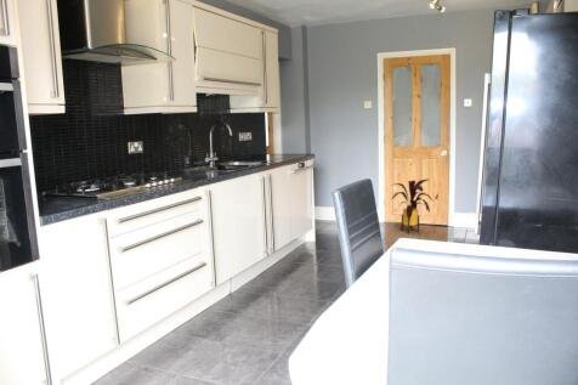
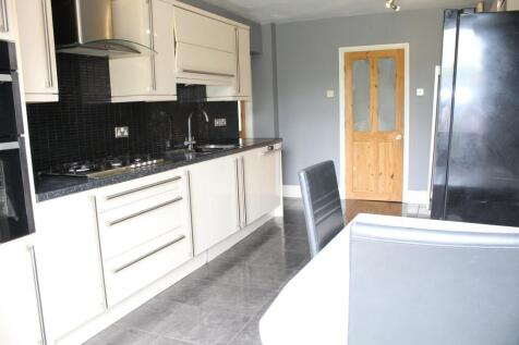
- house plant (409, 204)
